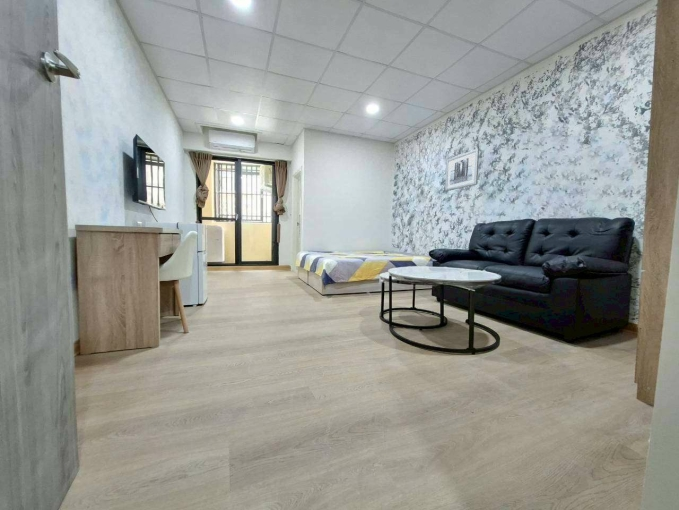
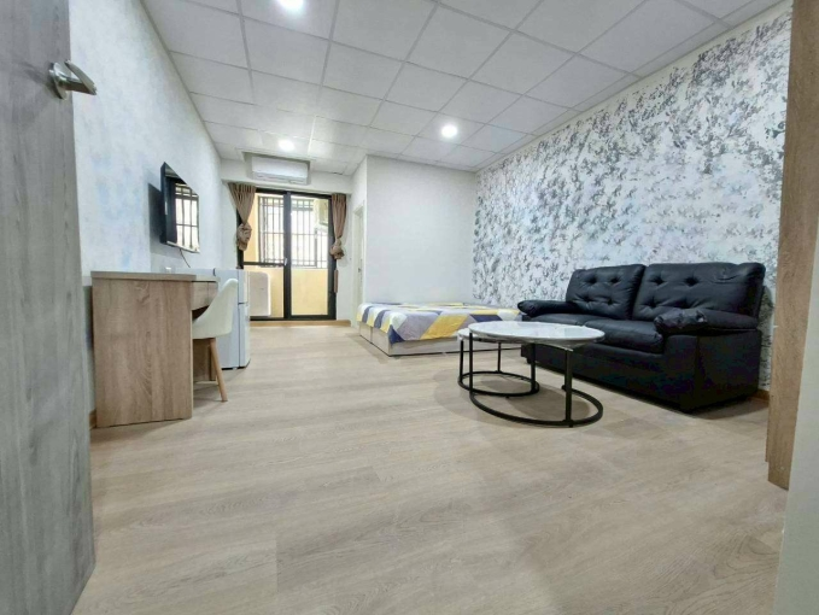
- wall art (460, 171)
